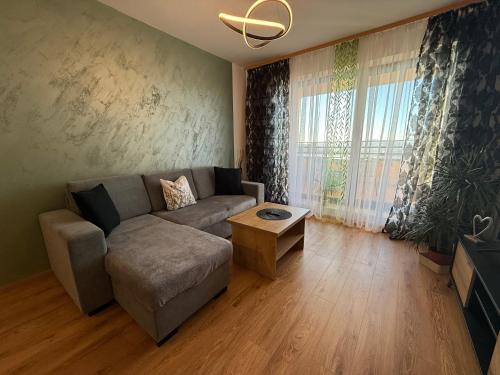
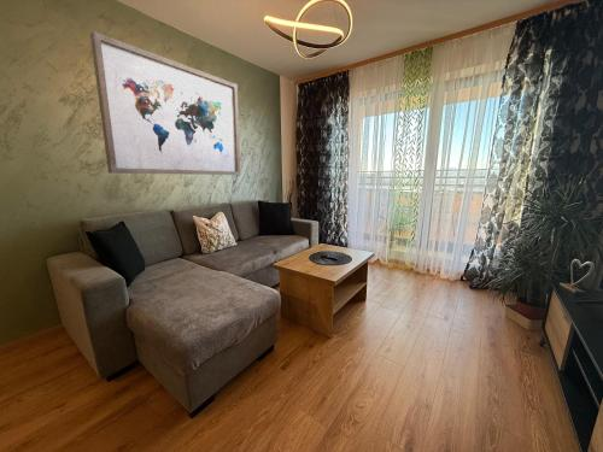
+ wall art (183, 121)
